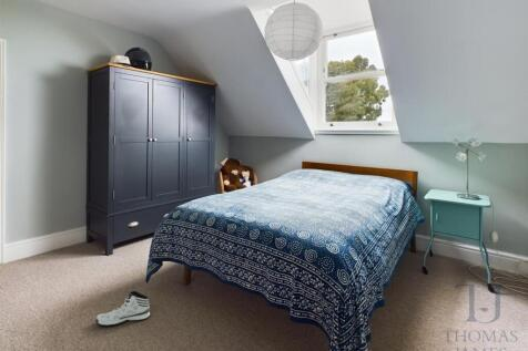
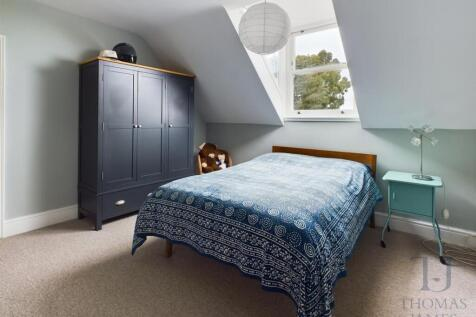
- sneaker (123, 306)
